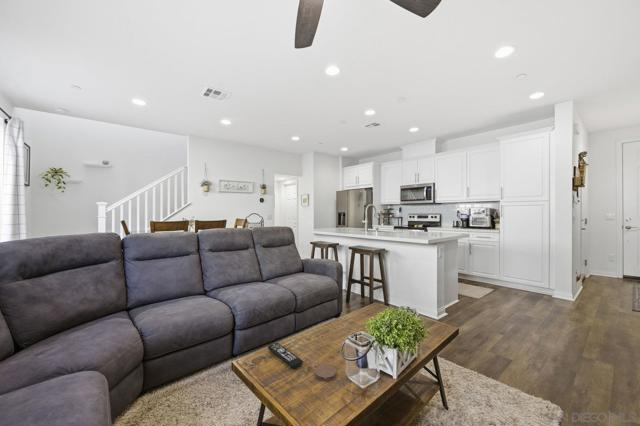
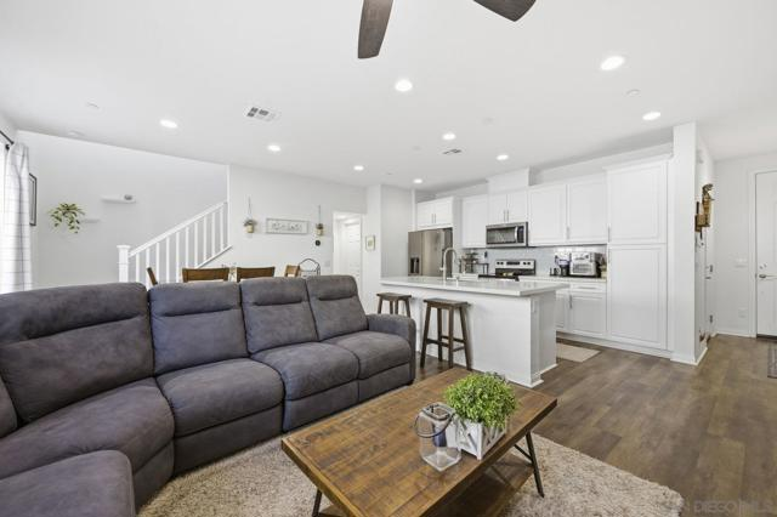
- coaster (325, 372)
- remote control (284, 354)
